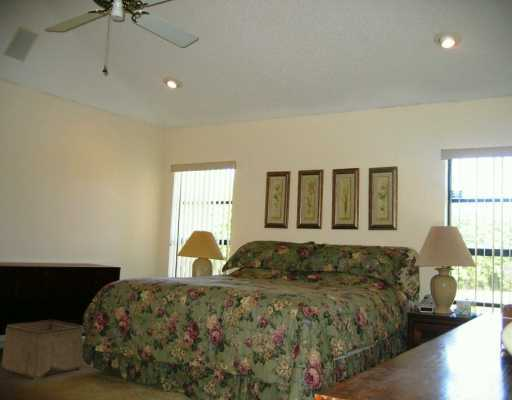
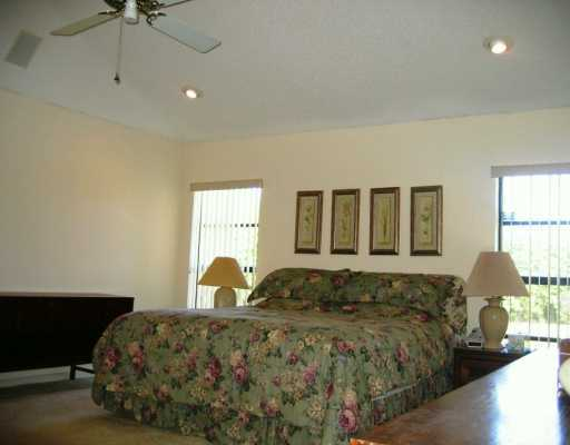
- storage bin (44, 346)
